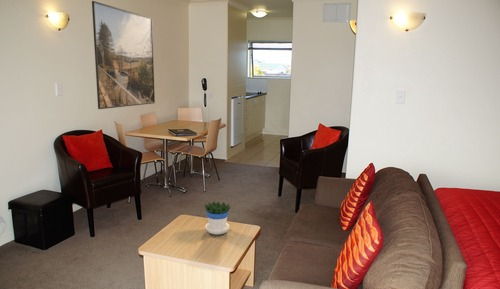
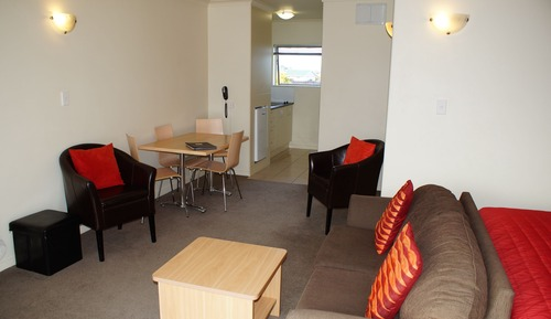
- flowerpot (217, 218)
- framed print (127, 59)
